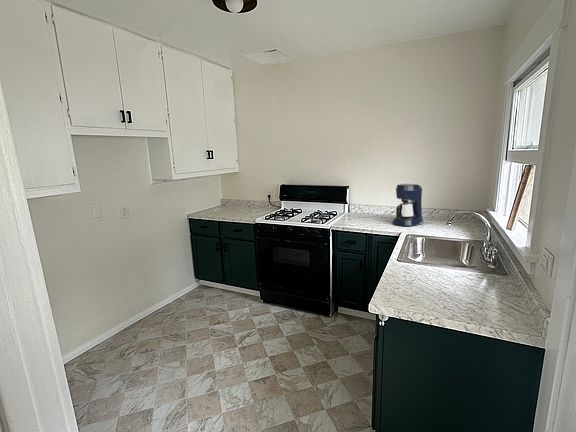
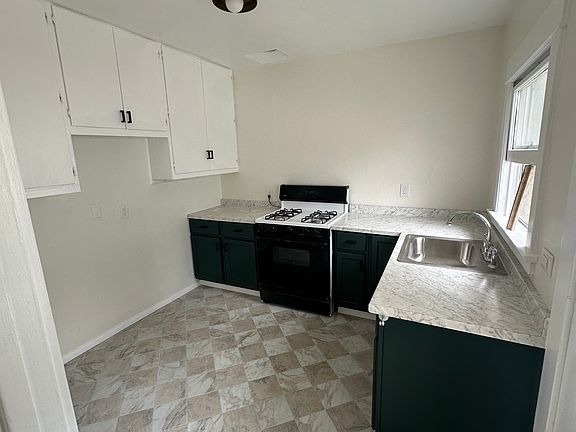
- coffee maker (408, 204)
